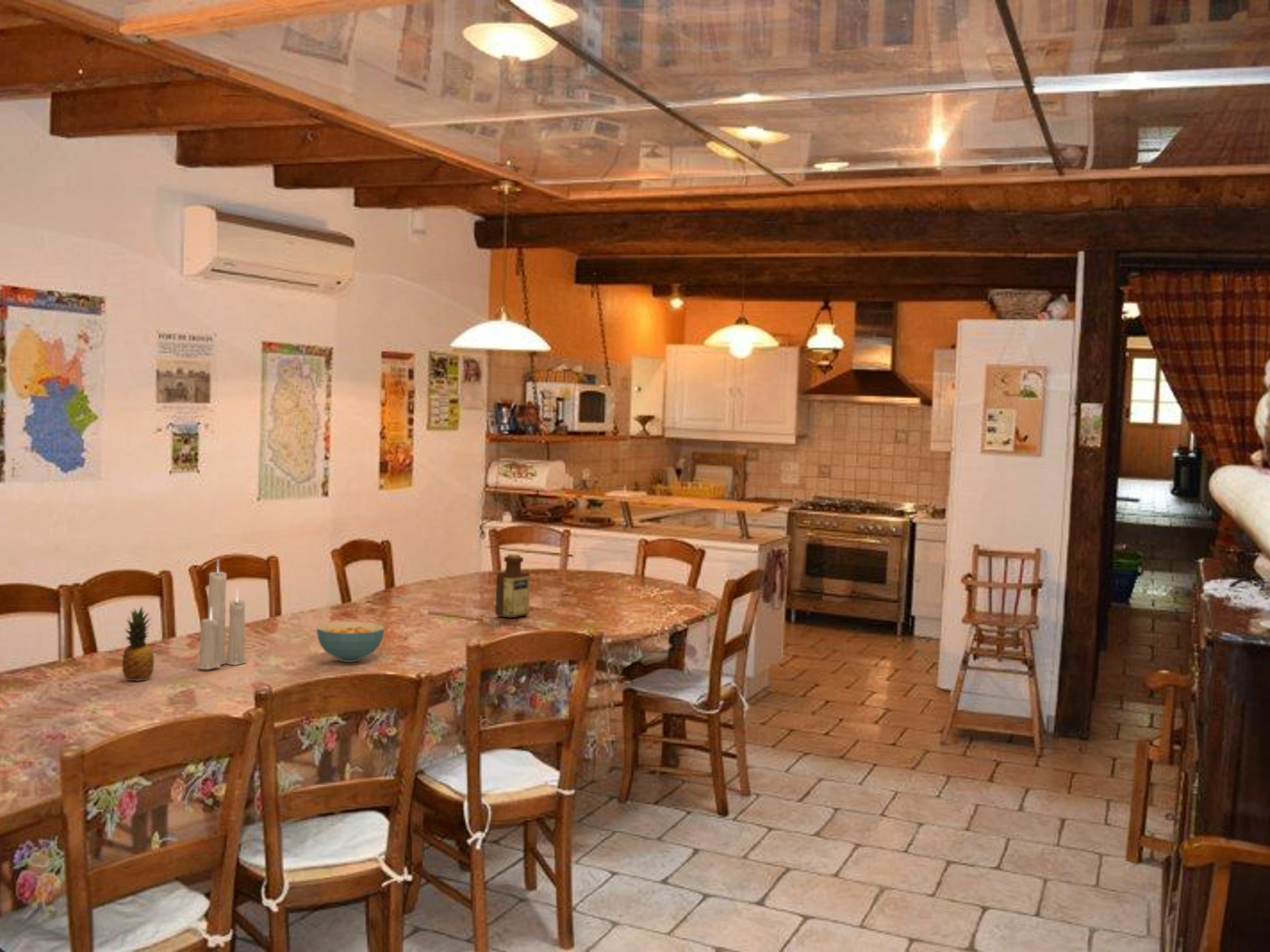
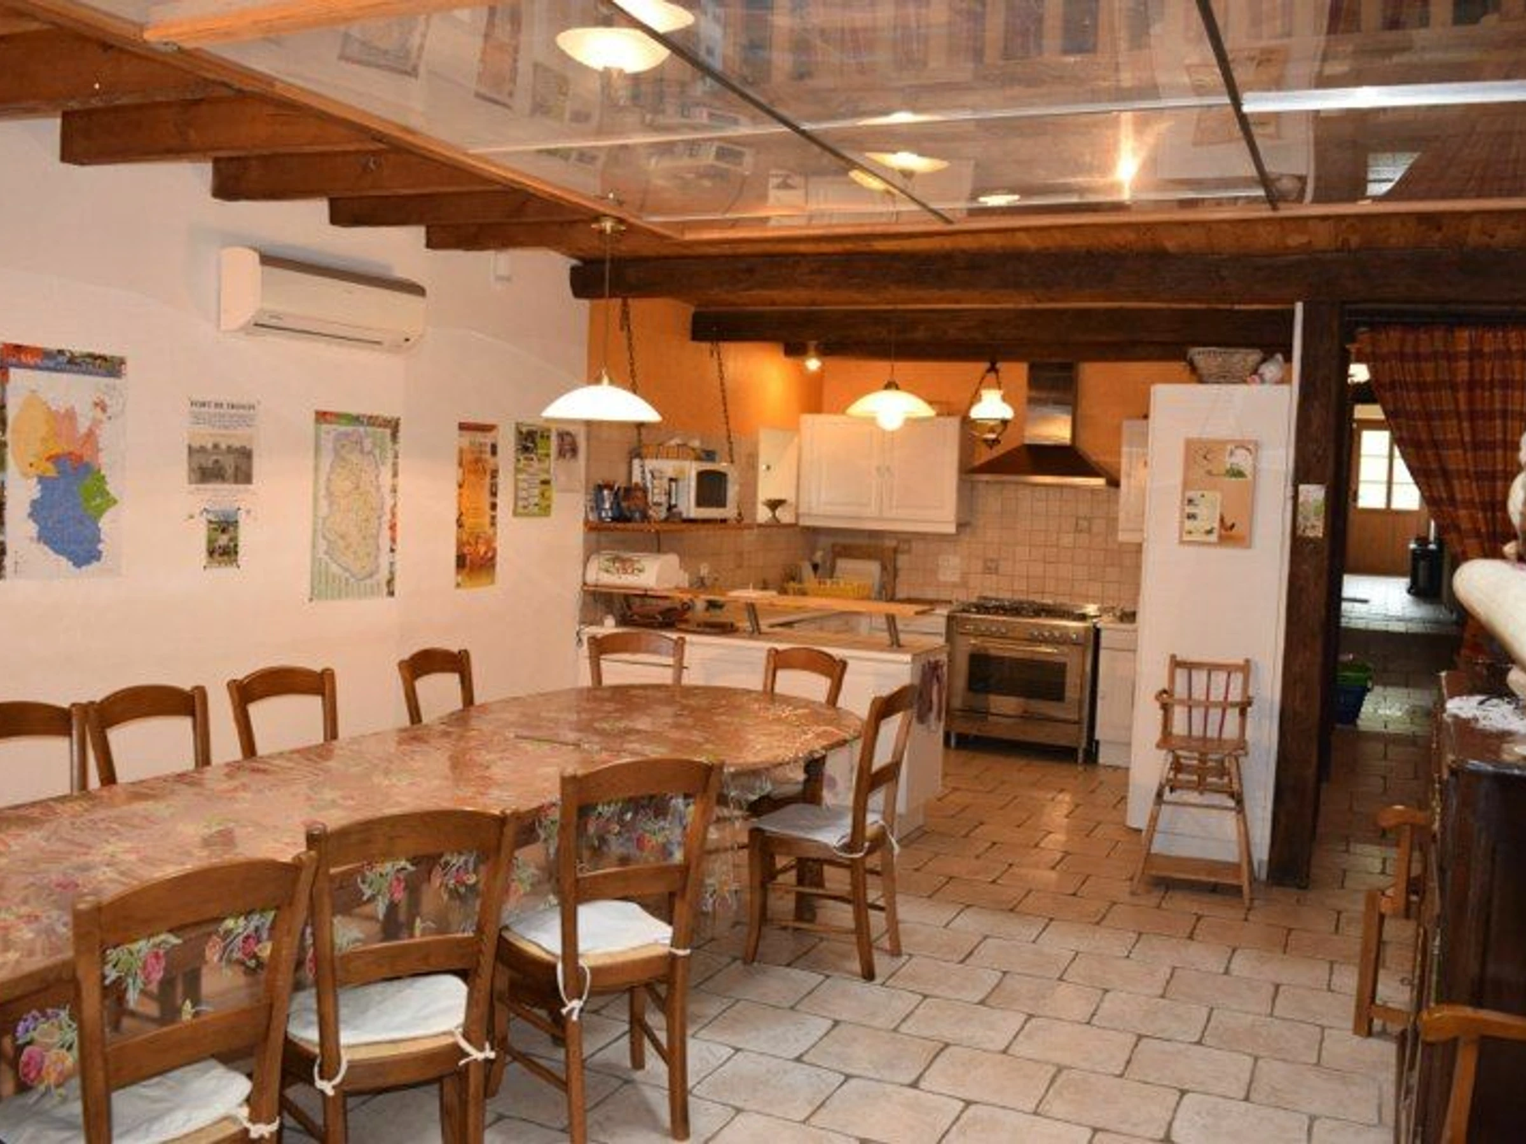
- candle (220, 610)
- fruit (139, 643)
- bottle (513, 585)
- cereal bowl (350, 643)
